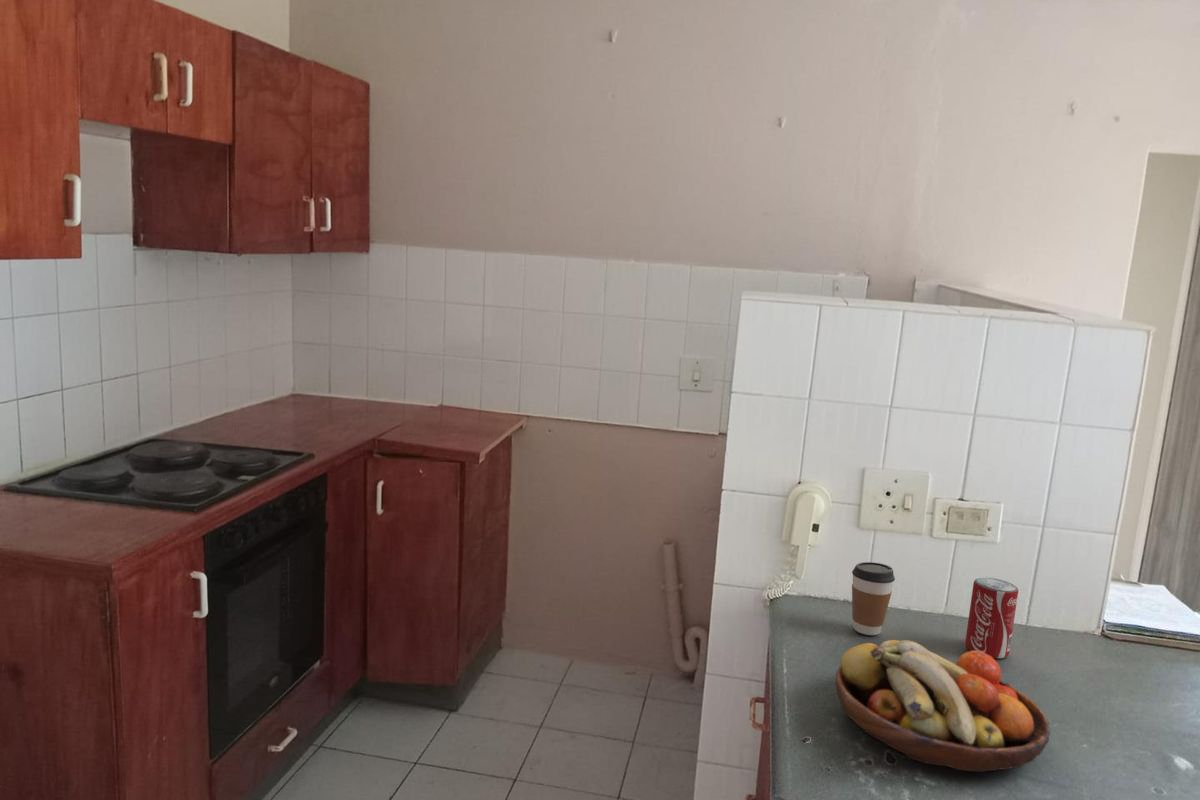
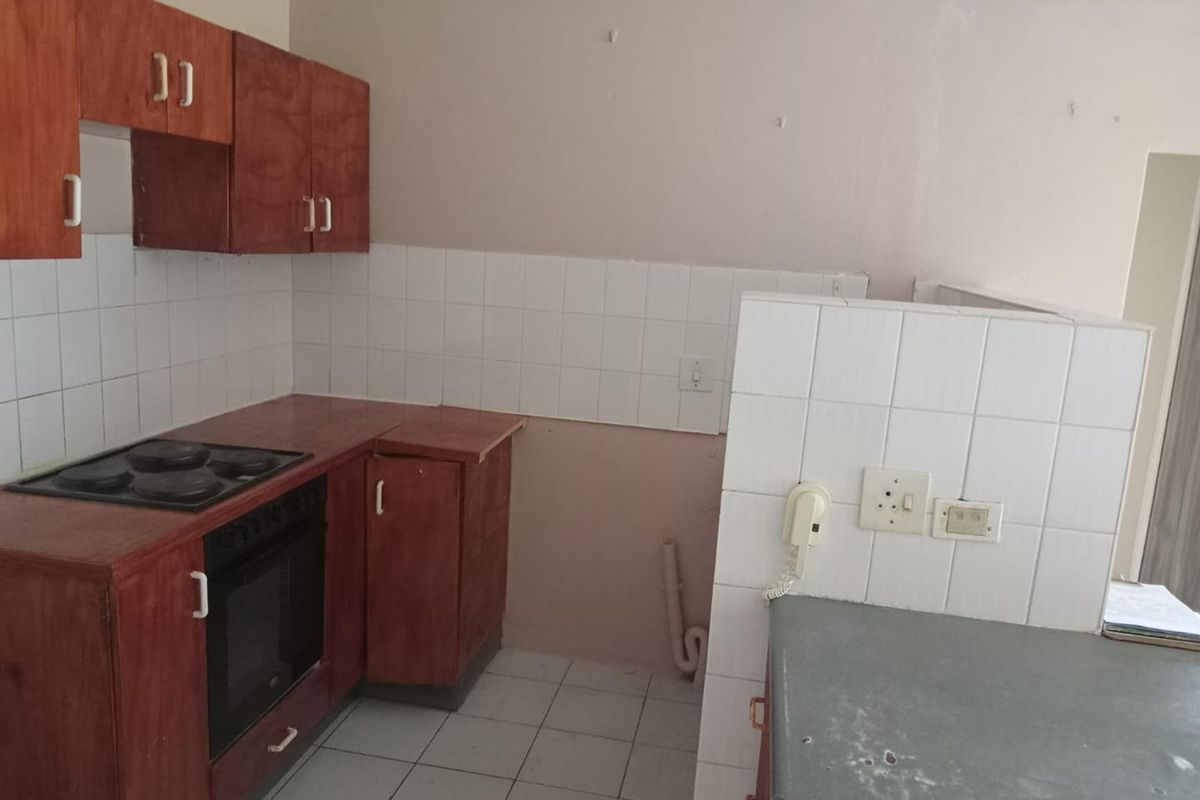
- fruit bowl (940, 689)
- coffee cup (870, 598)
- beverage can (991, 617)
